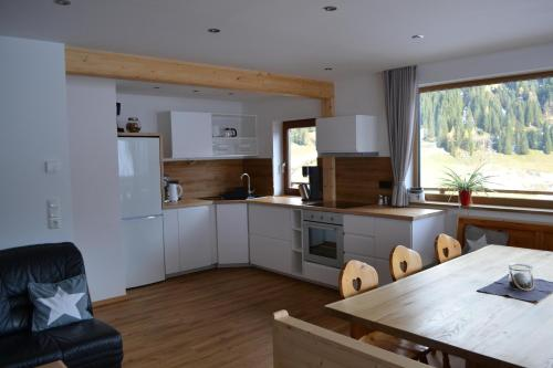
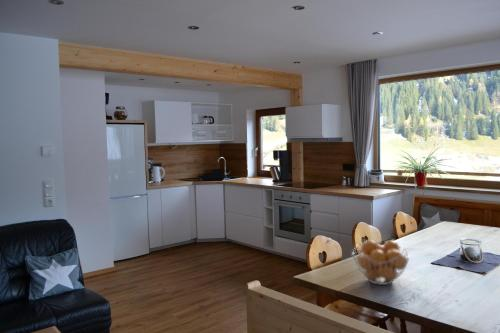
+ fruit basket (380, 260)
